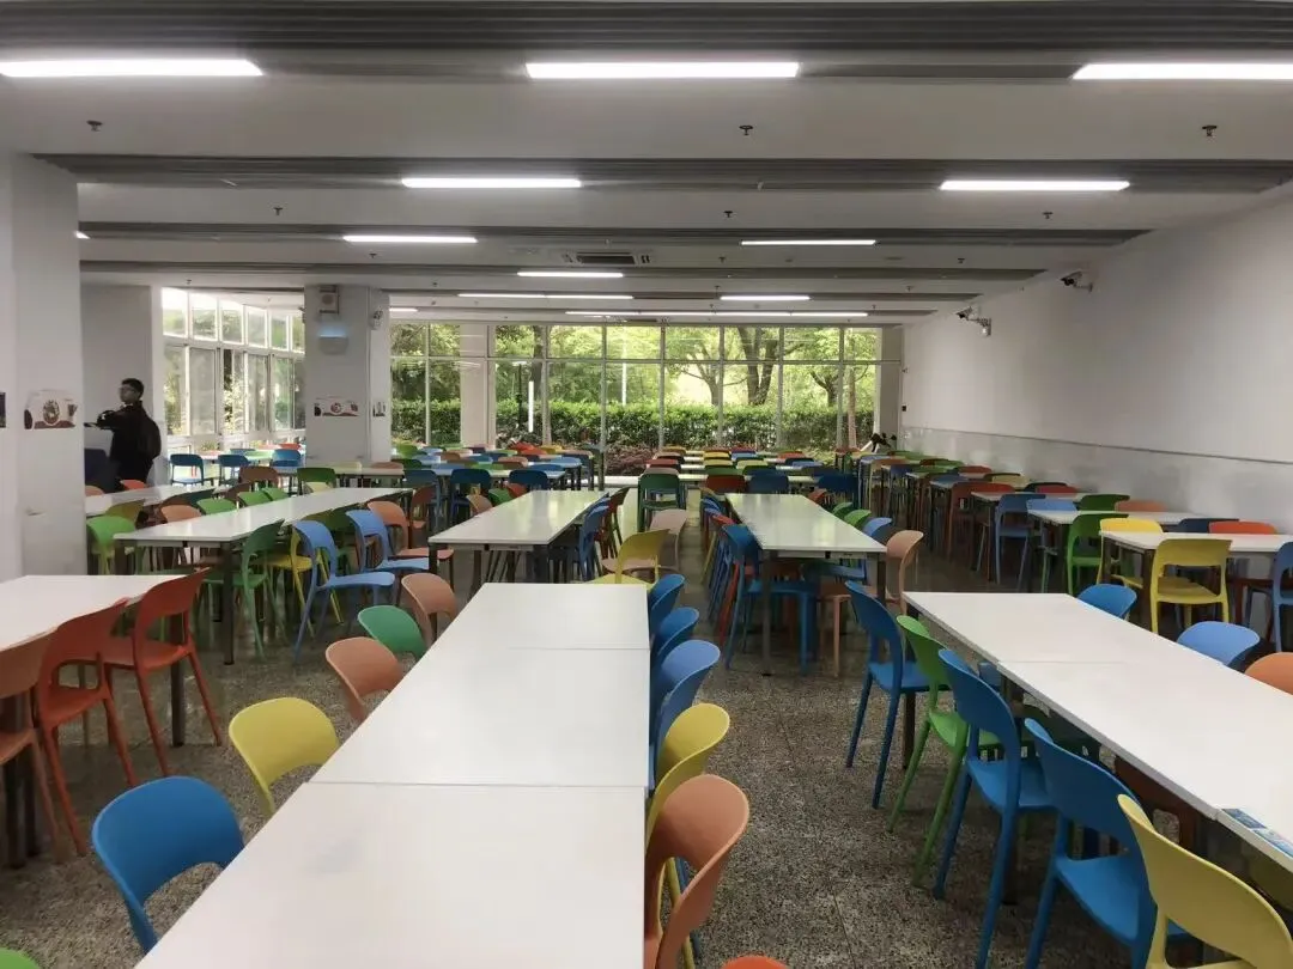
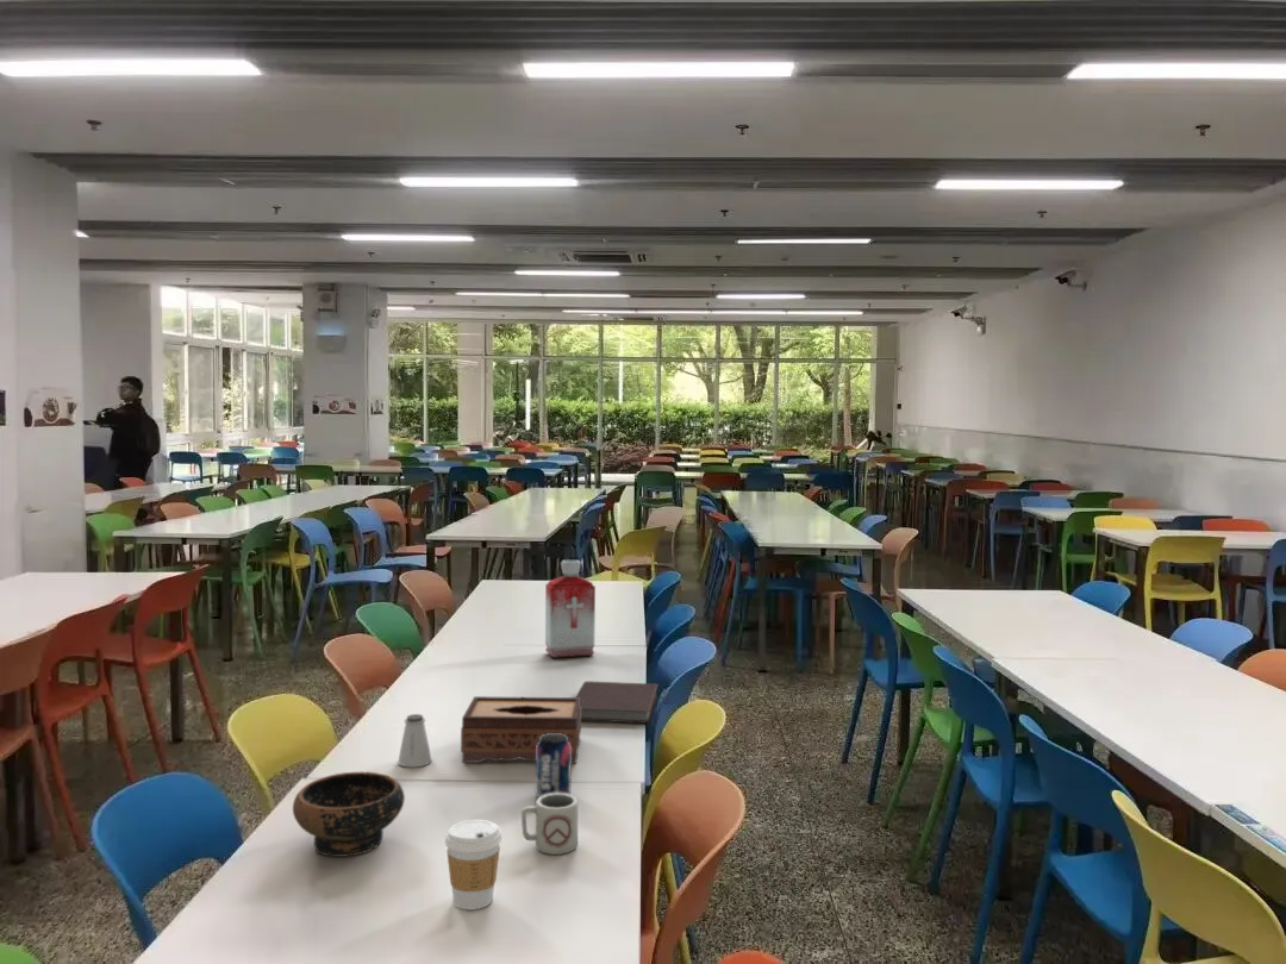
+ beverage can (553, 766)
+ bottle (569, 607)
+ cup (549, 822)
+ saltshaker (414, 738)
+ bowl (349, 815)
+ coffee cup (473, 863)
+ tissue box (523, 728)
+ notebook (614, 701)
